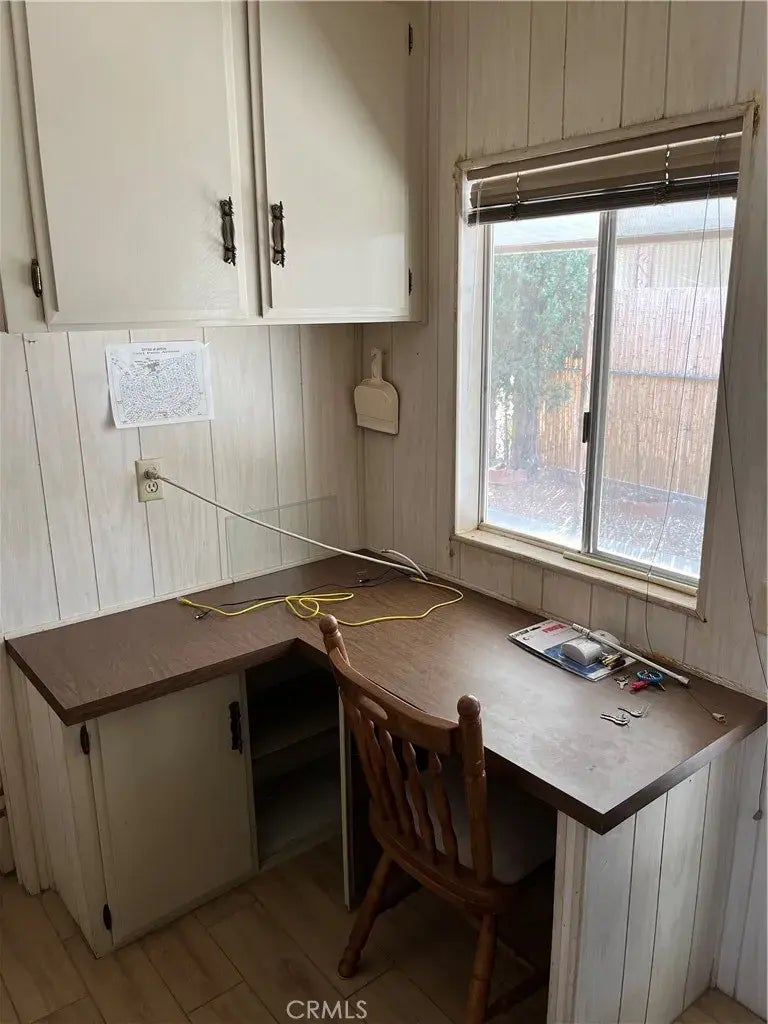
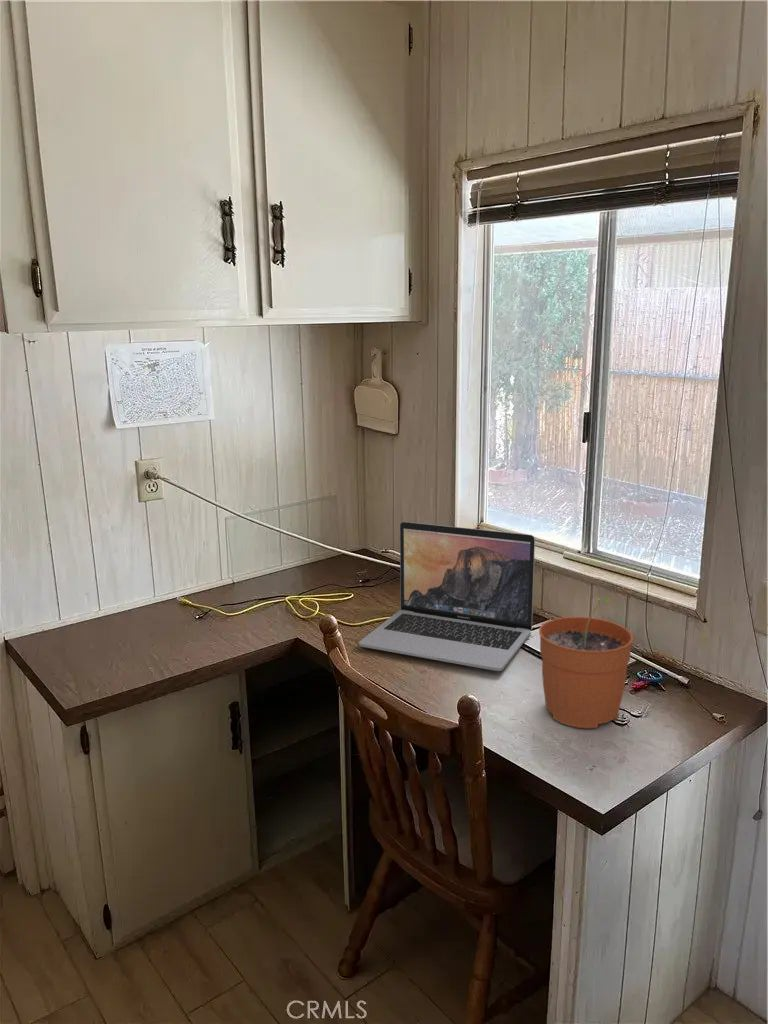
+ plant pot (584, 652)
+ laptop (446, 591)
